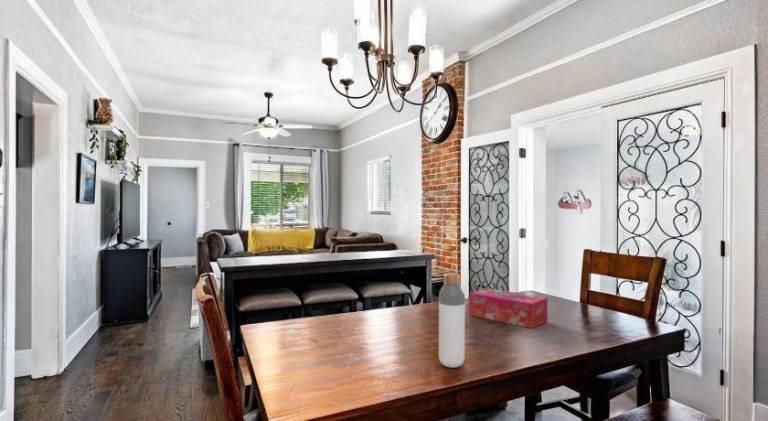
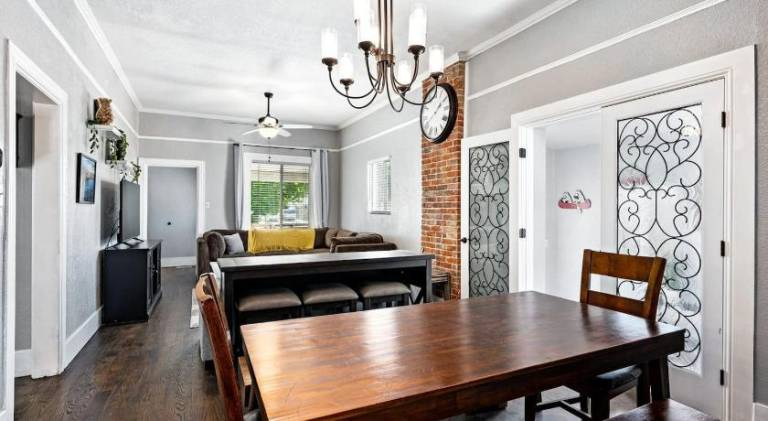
- bottle (451, 319)
- tissue box (507, 306)
